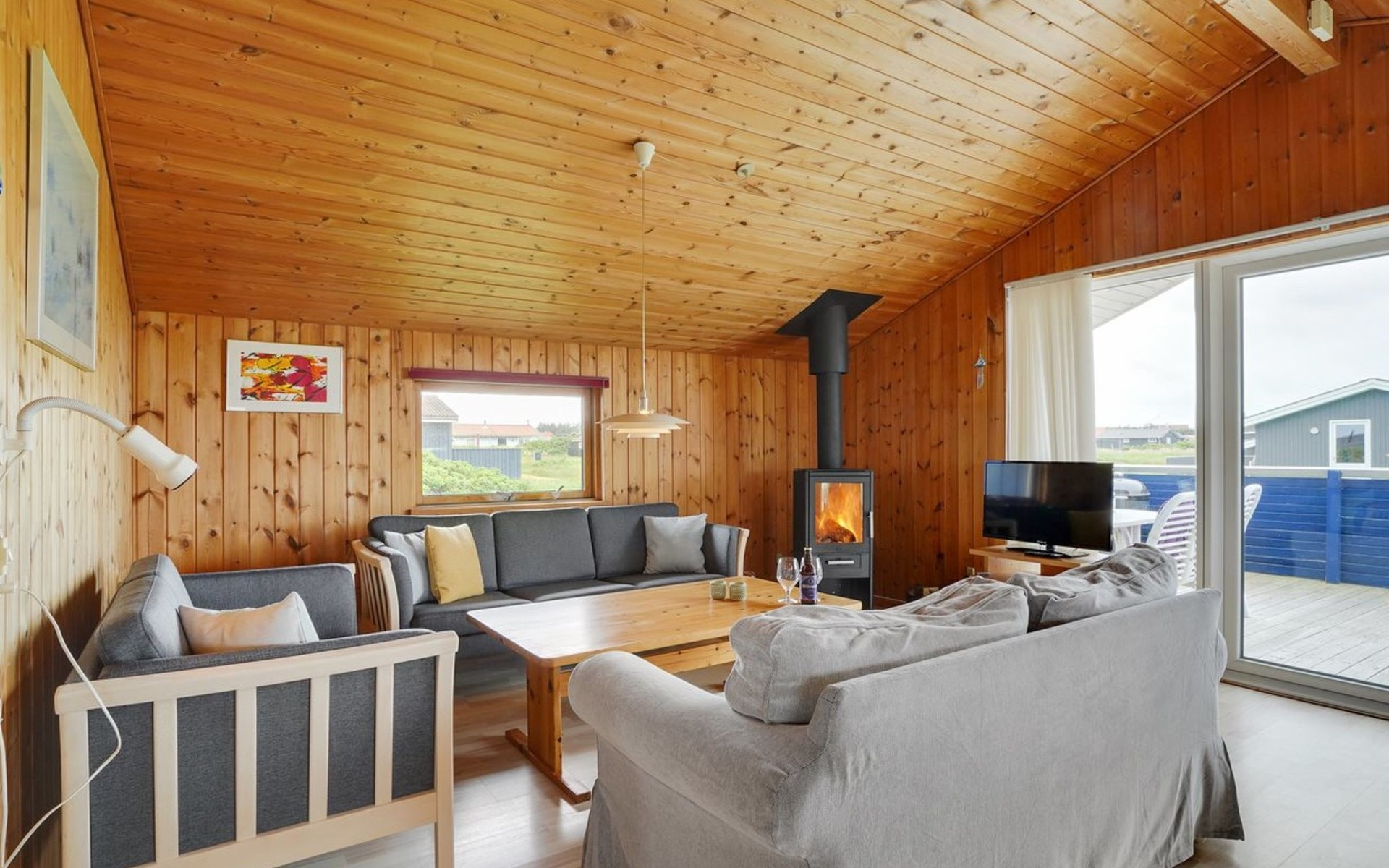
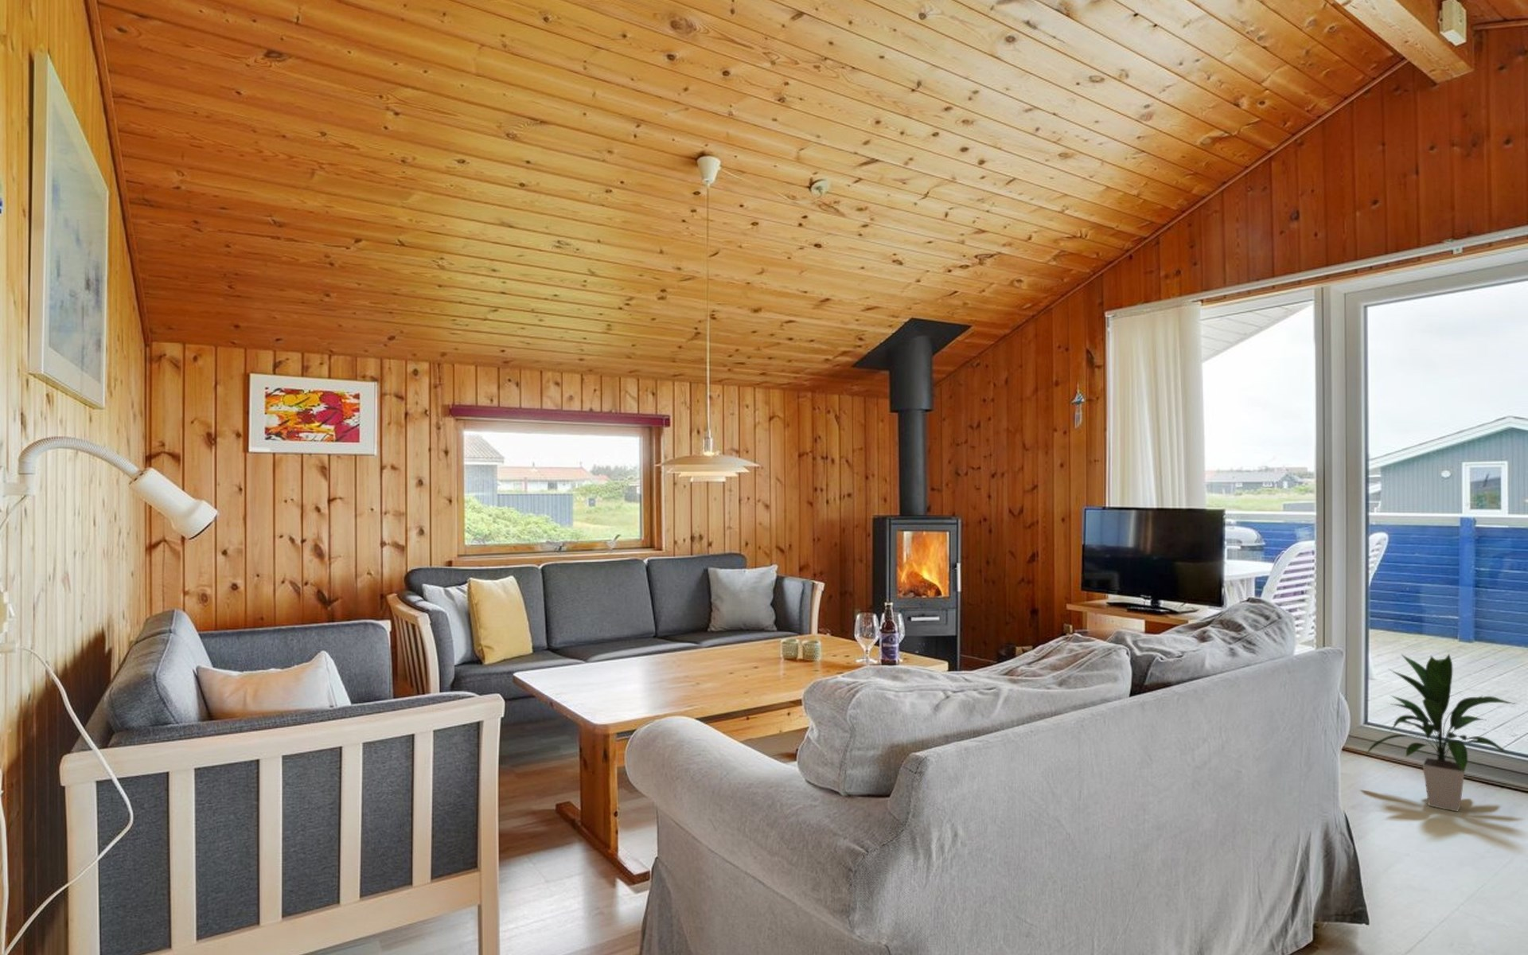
+ indoor plant (1438, 726)
